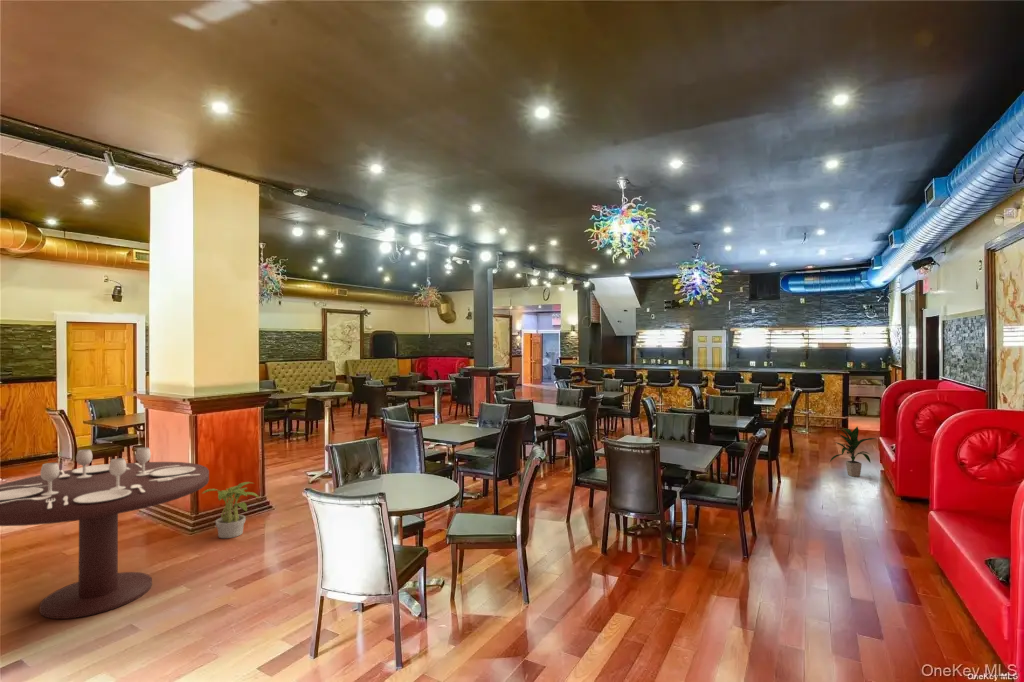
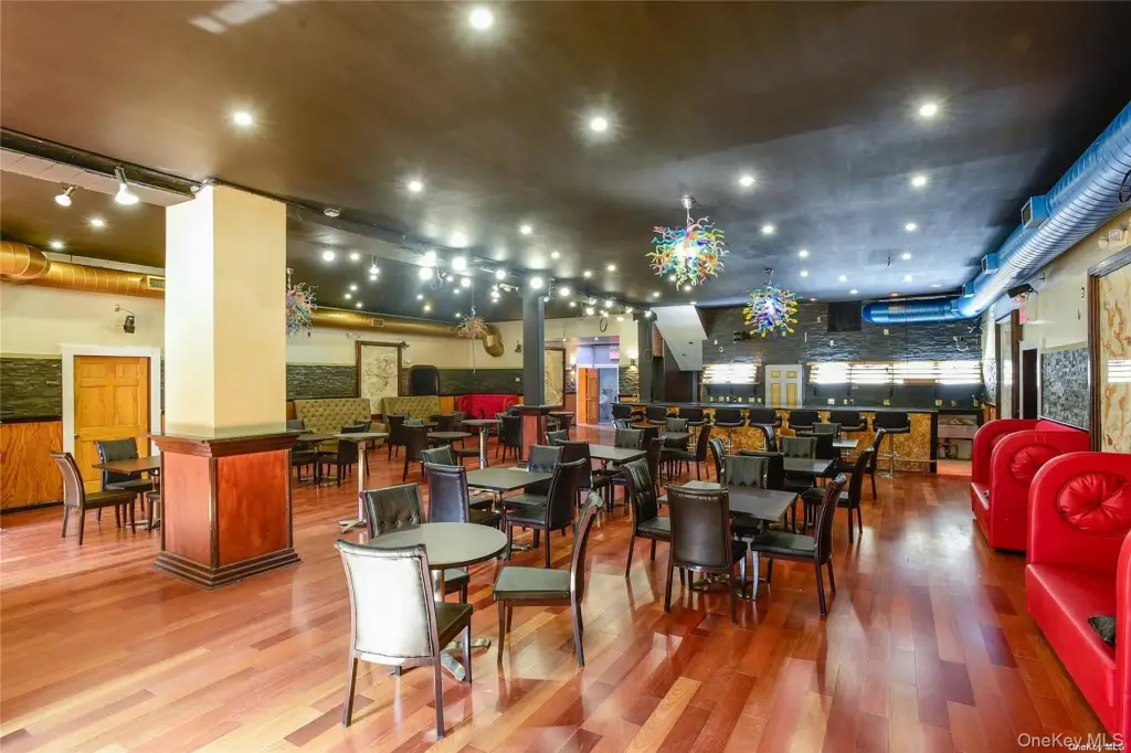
- indoor plant (851, 450)
- dining table (98, 524)
- potted plant (230, 509)
